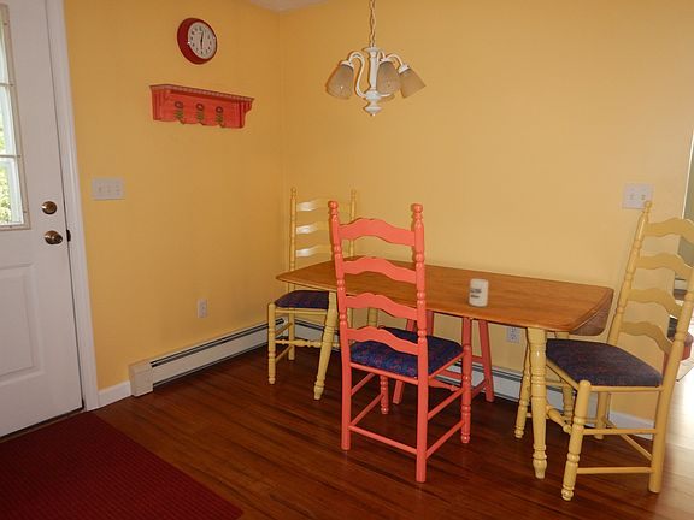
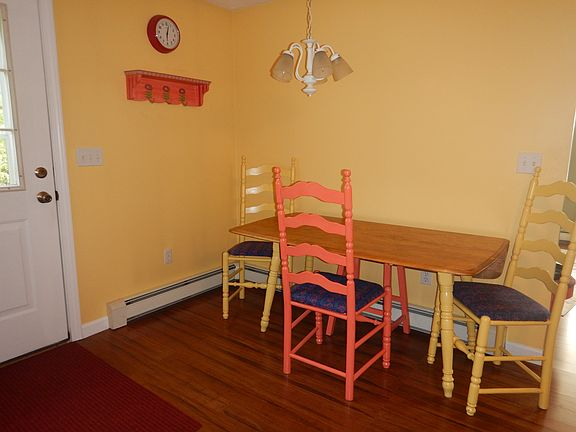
- cup (478, 292)
